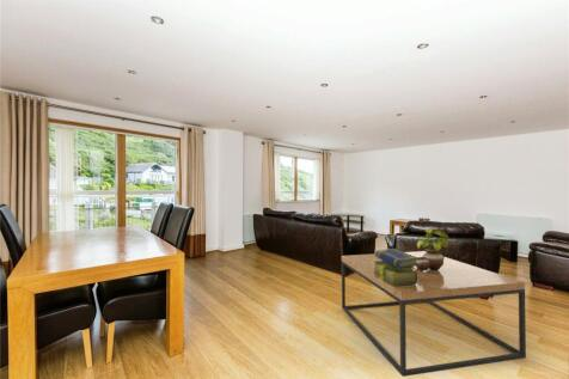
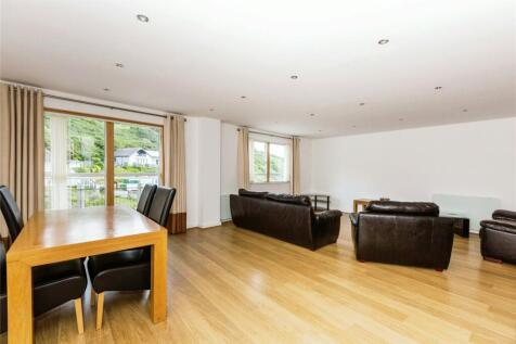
- potted plant (429, 247)
- coffee table (417, 298)
- stack of books (394, 265)
